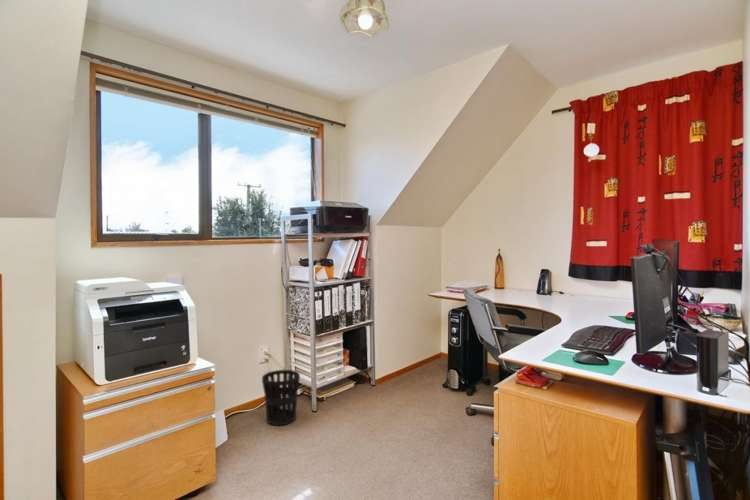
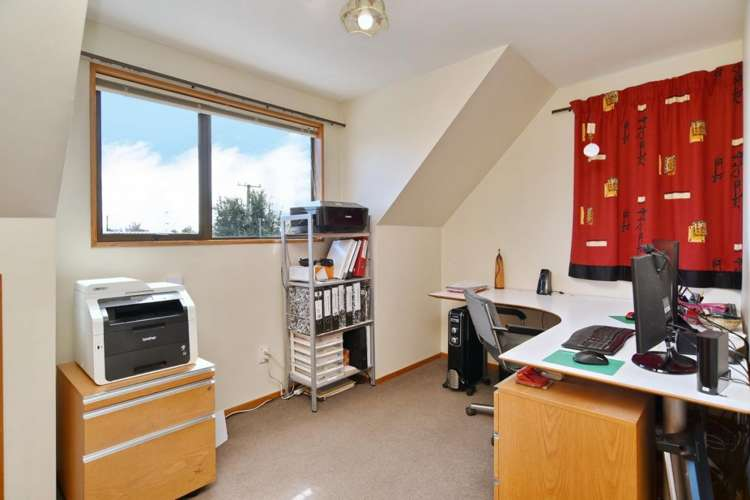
- wastebasket (280, 397)
